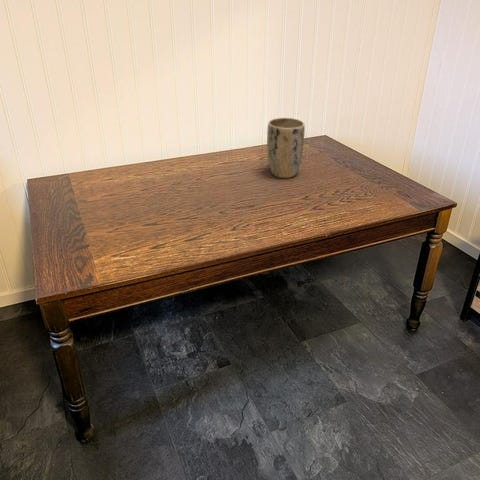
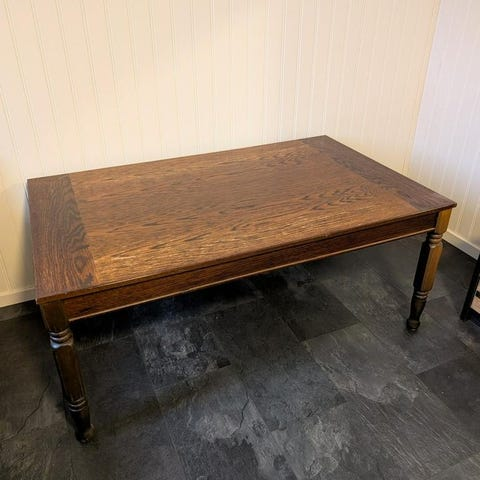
- plant pot (284, 148)
